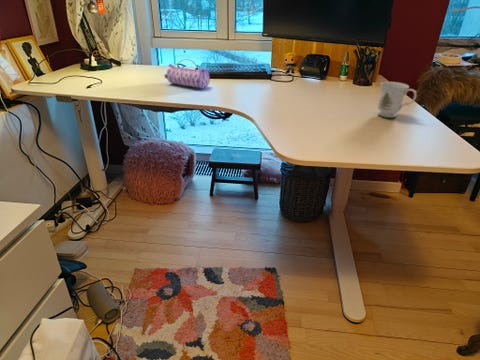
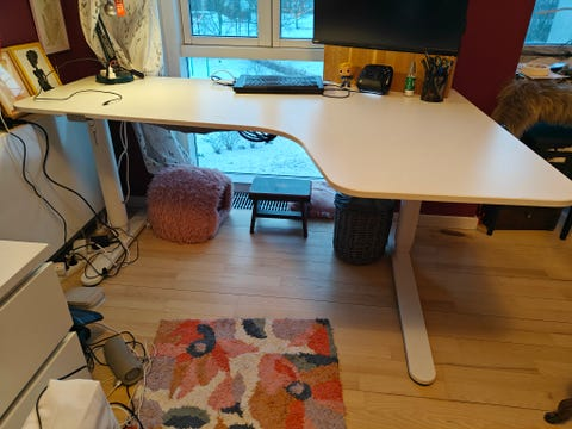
- pencil case (187, 75)
- mug (395, 101)
